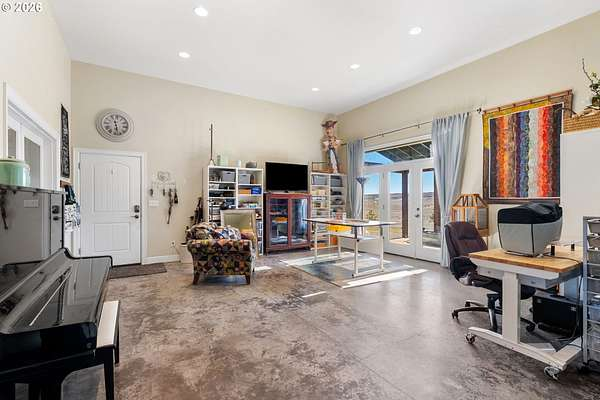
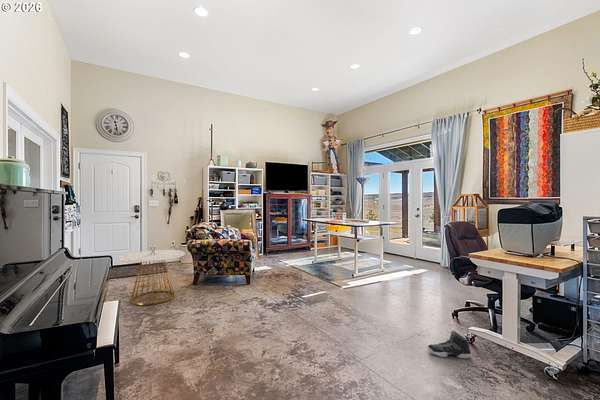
+ sneaker (448, 343)
+ side table (152, 272)
